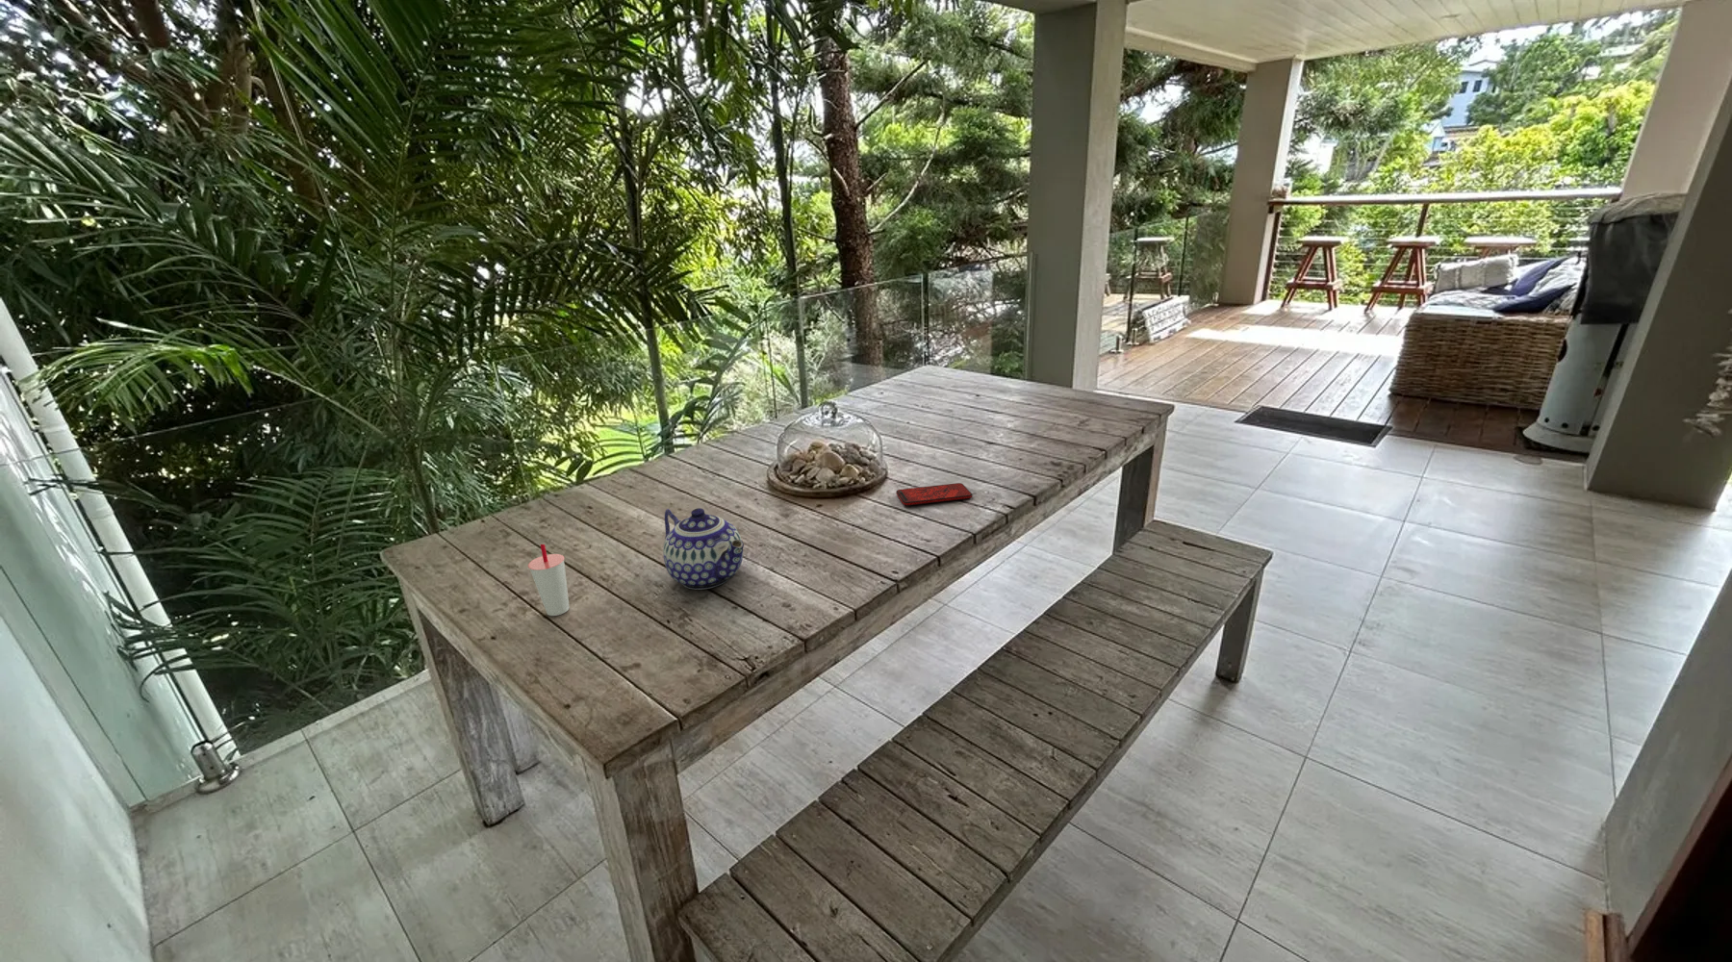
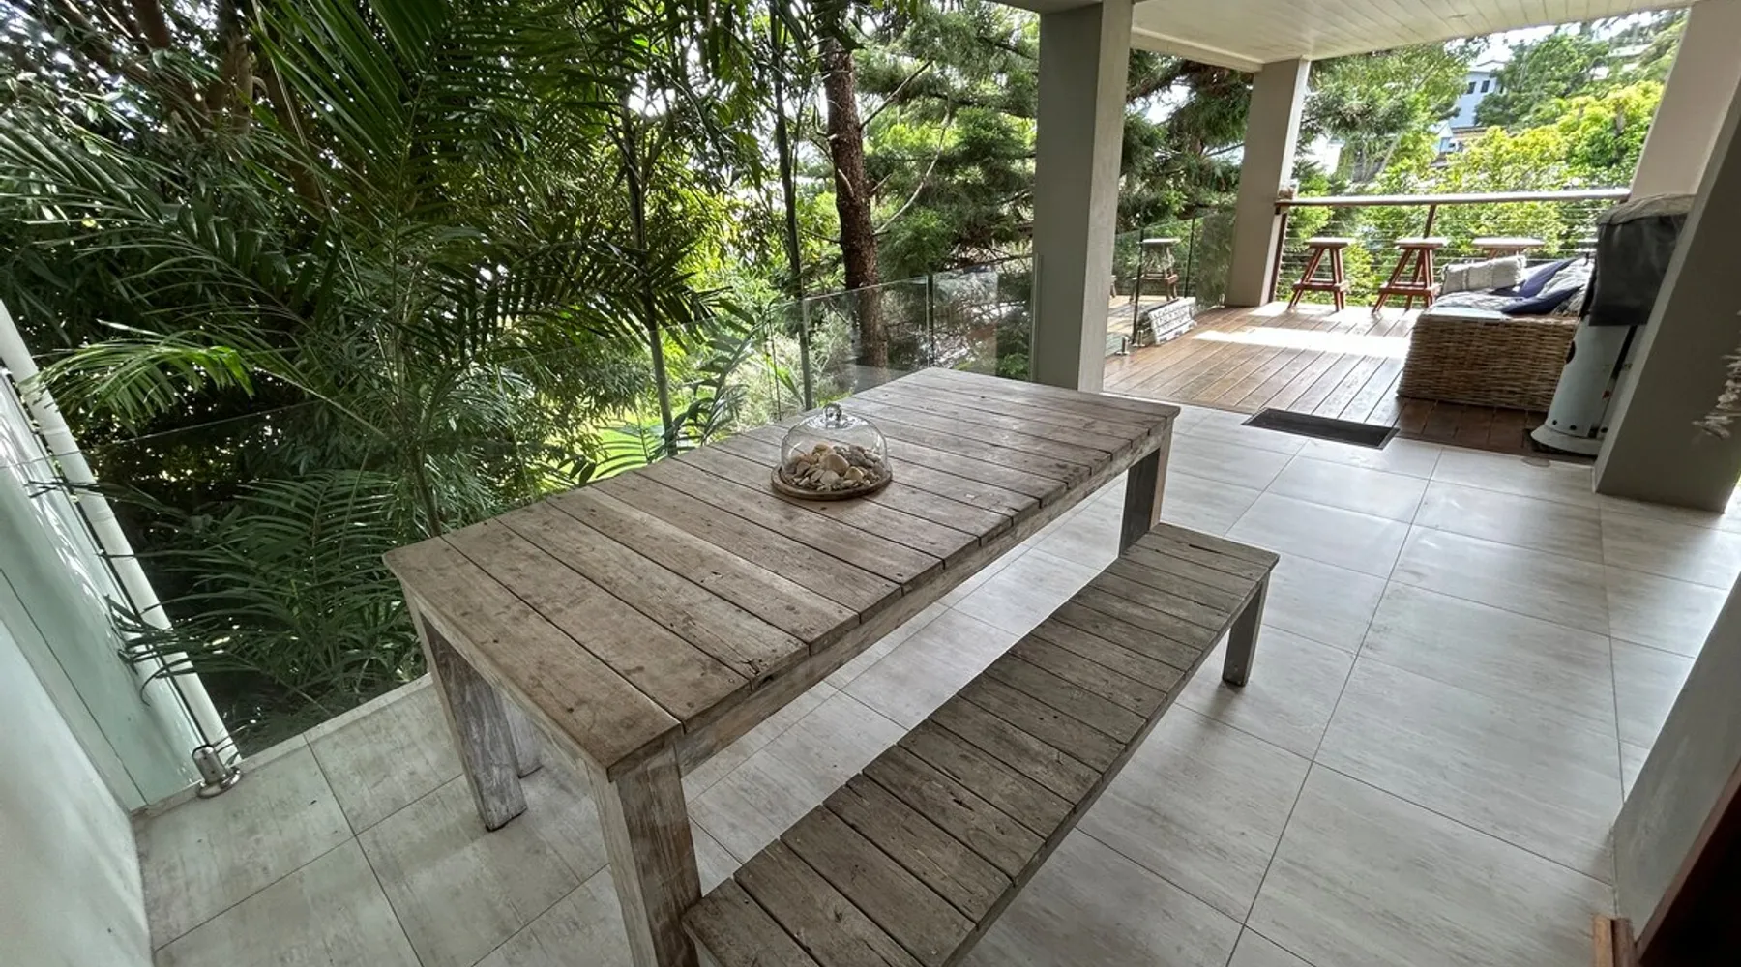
- teapot (701, 543)
- cup (550, 577)
- smartphone (934, 494)
